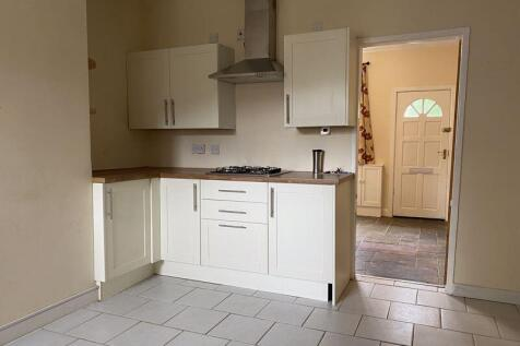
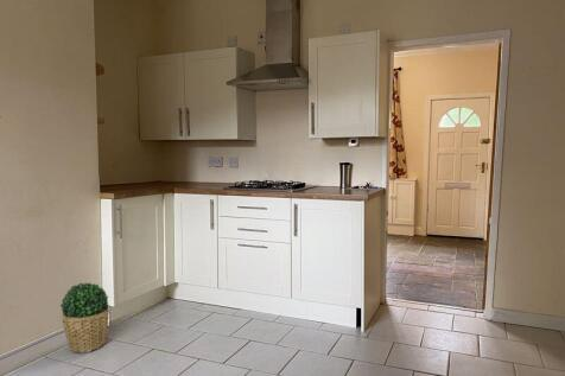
+ potted plant (85, 314)
